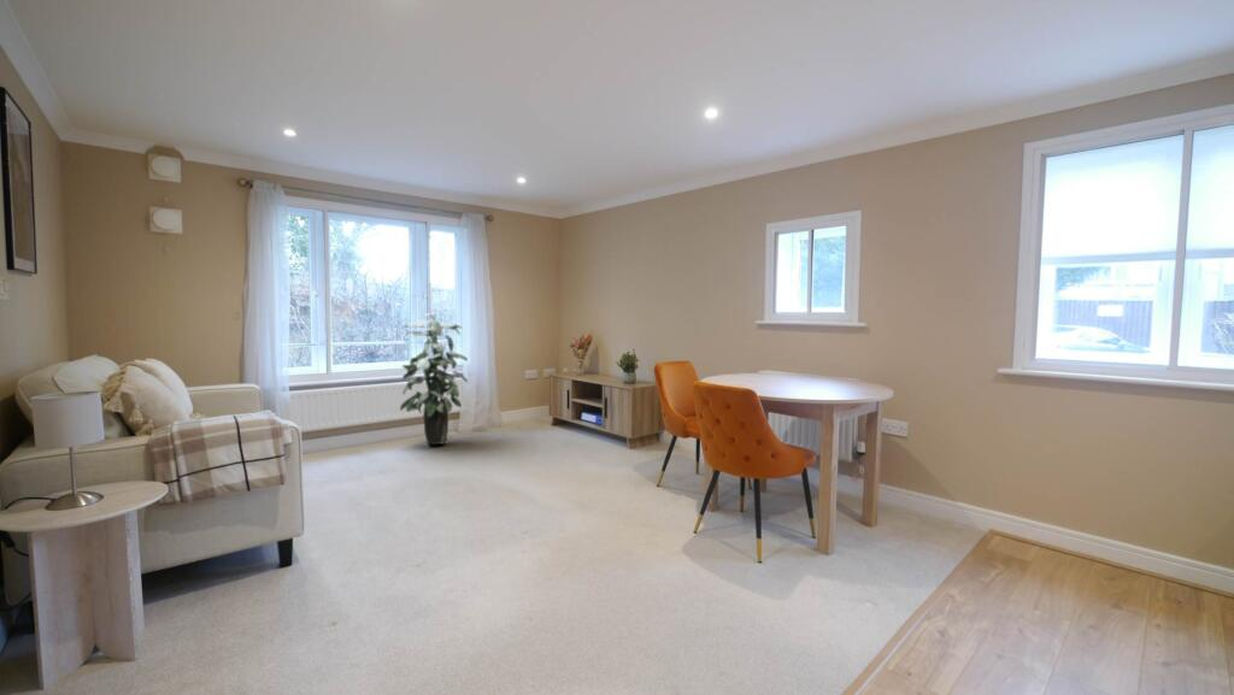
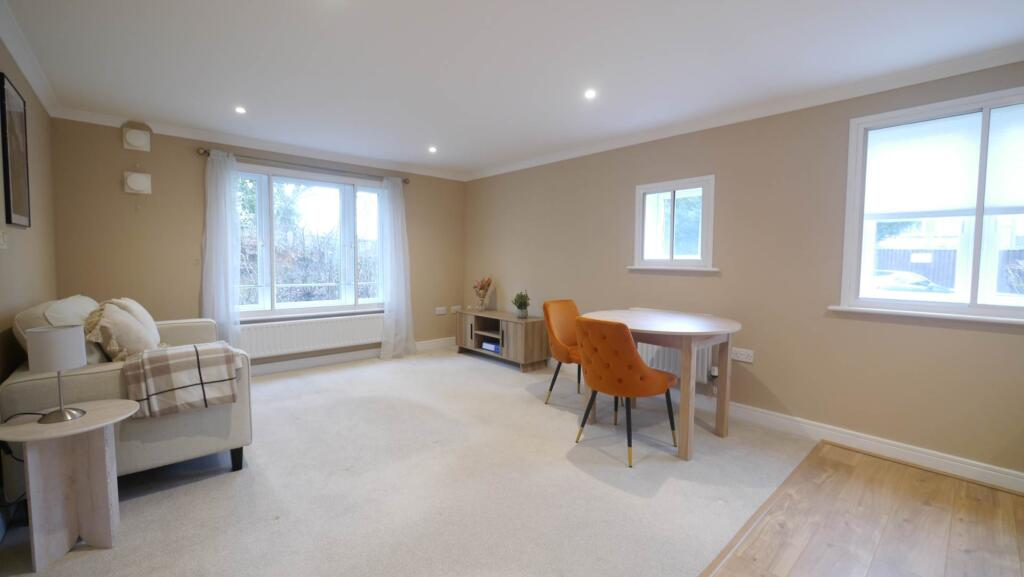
- indoor plant (431, 378)
